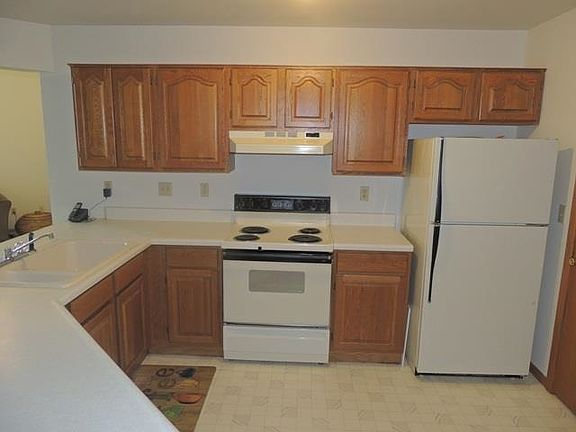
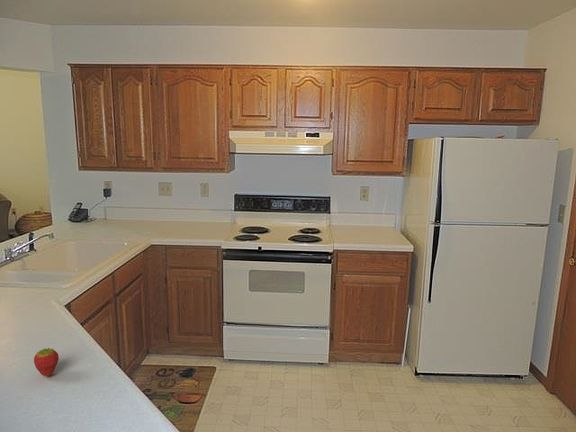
+ fruit (46, 362)
